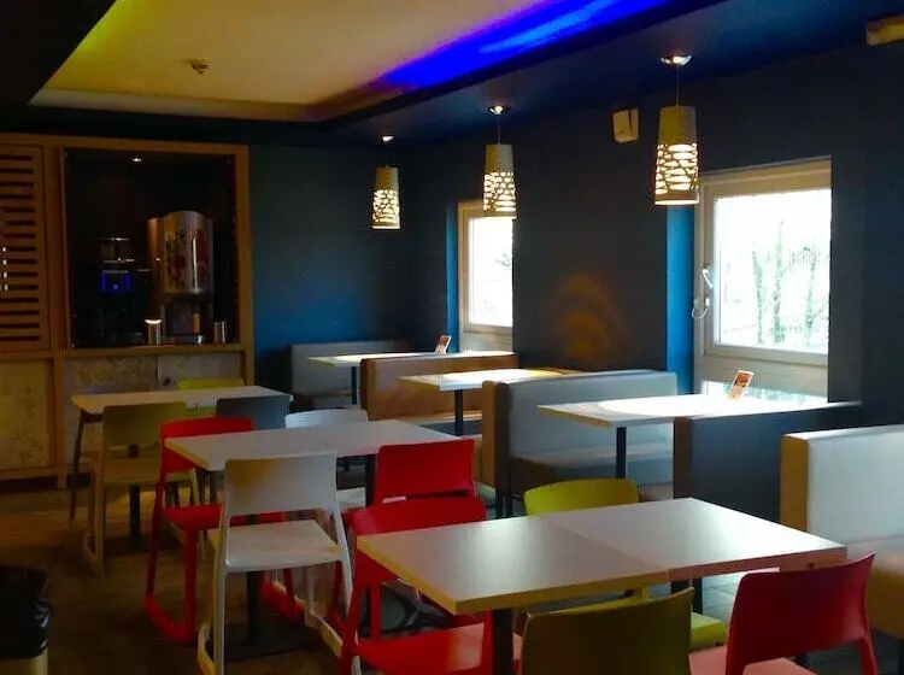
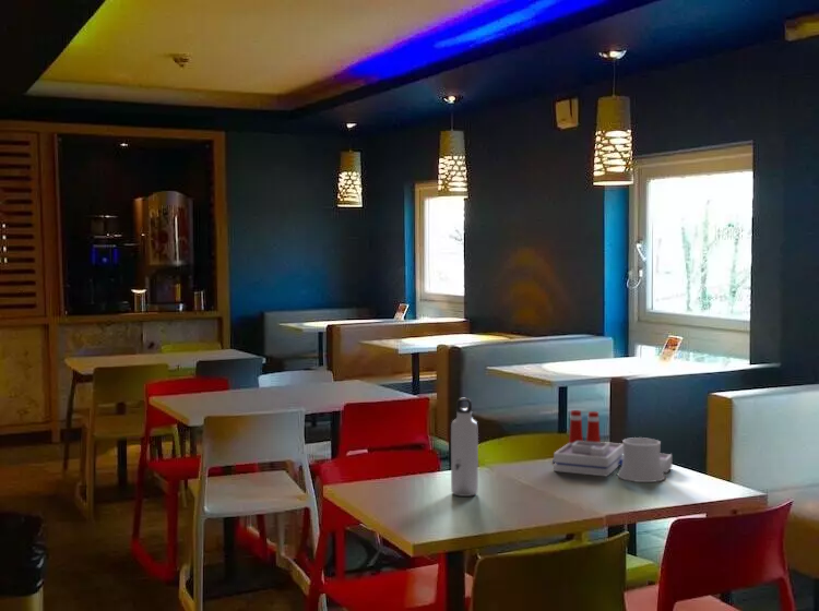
+ architectural model (607, 443)
+ water bottle (464, 445)
